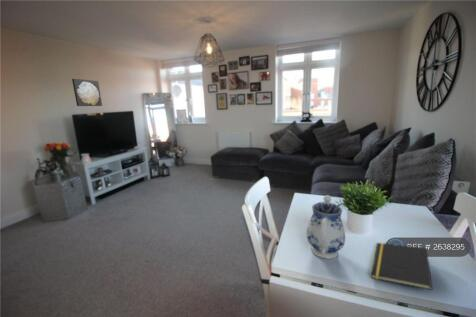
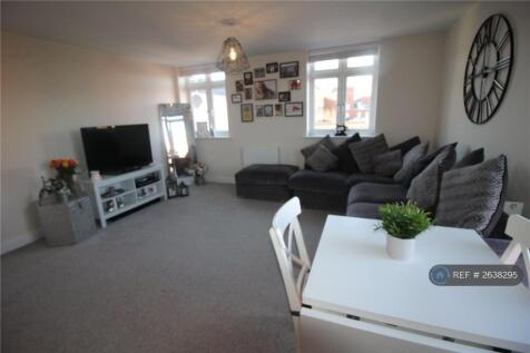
- wall art (87, 93)
- teapot (326, 224)
- notepad (400, 262)
